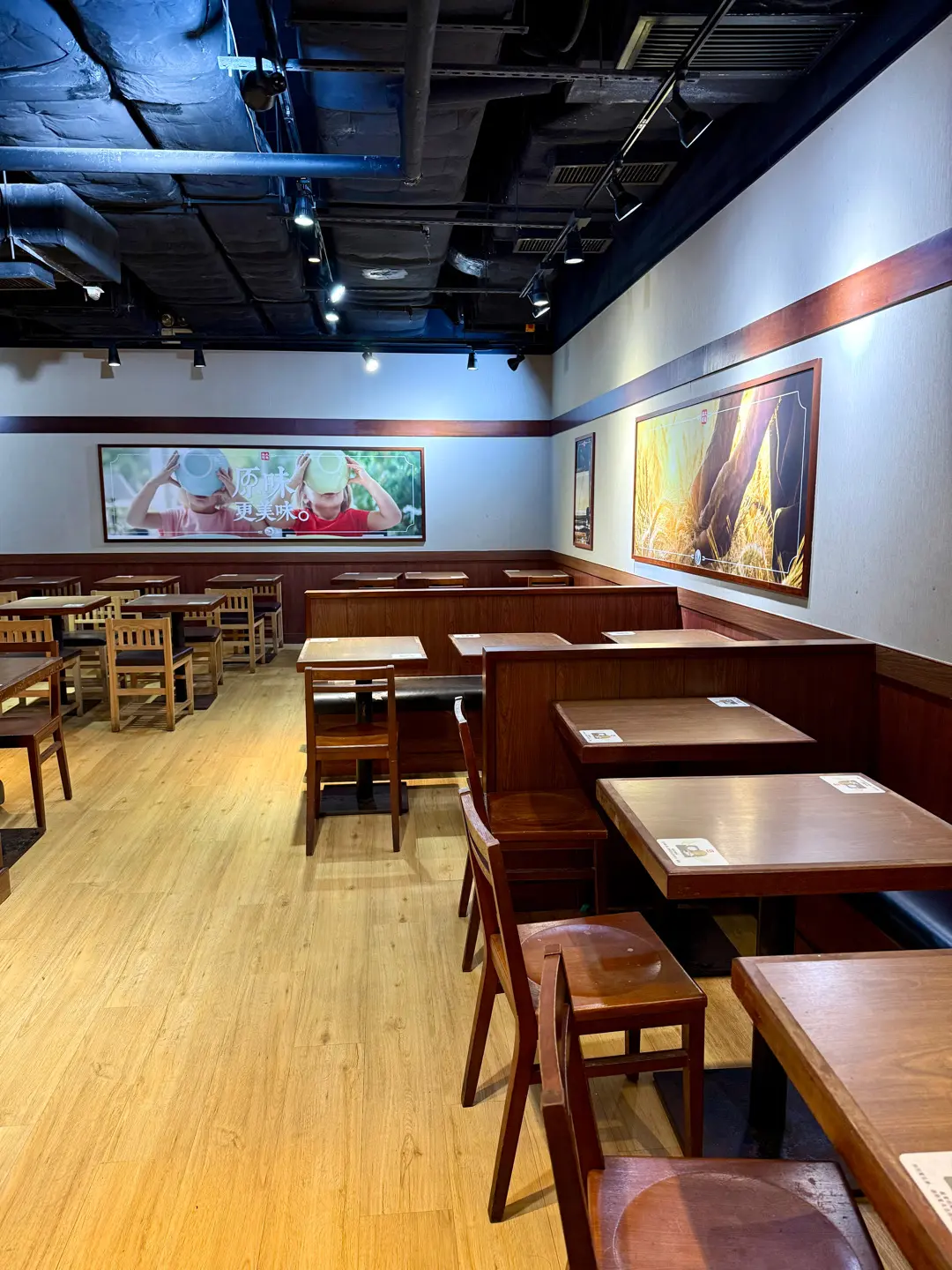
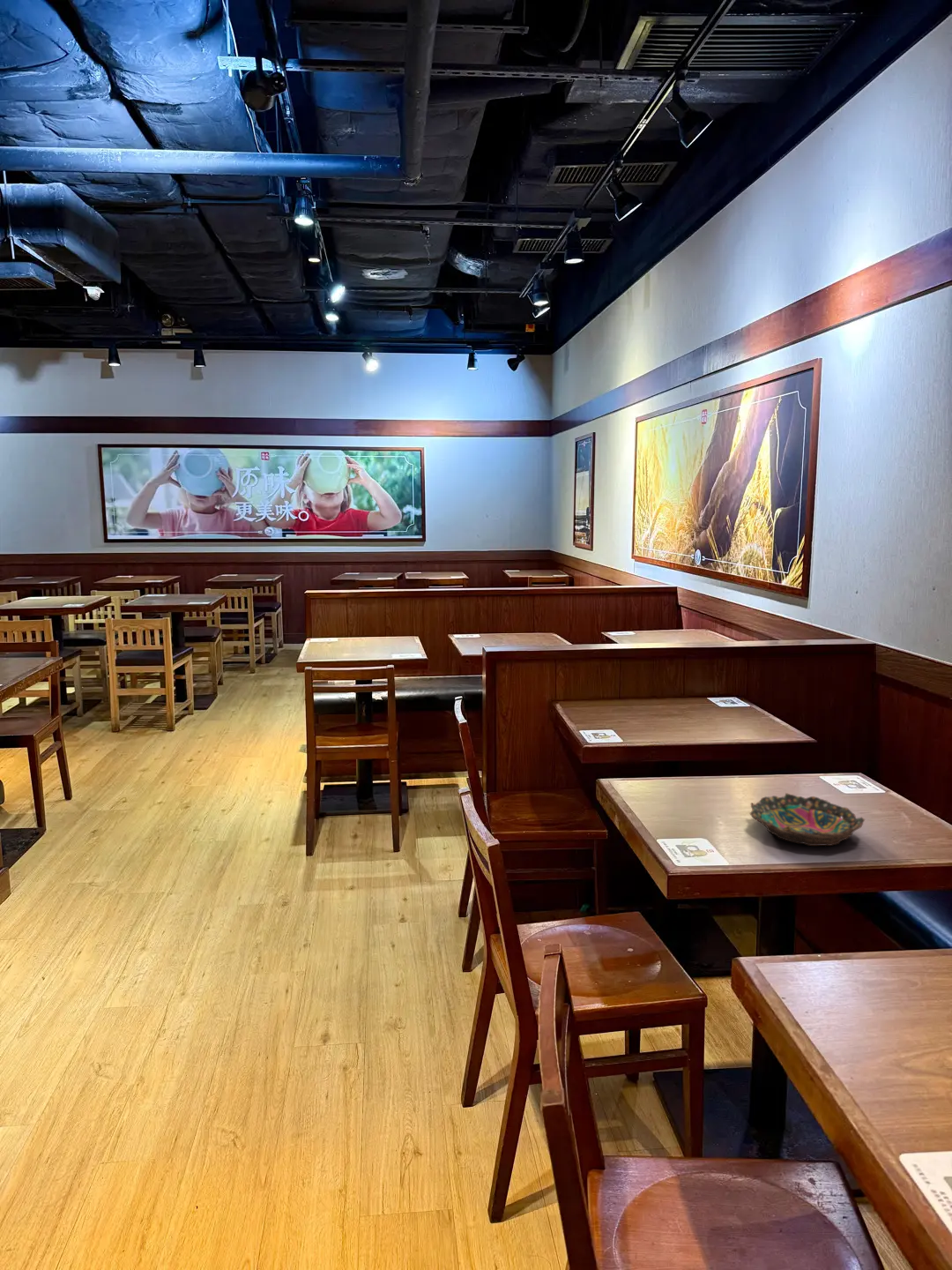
+ bowl (804, 821)
